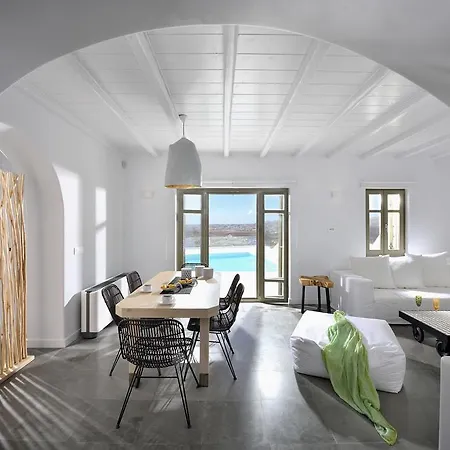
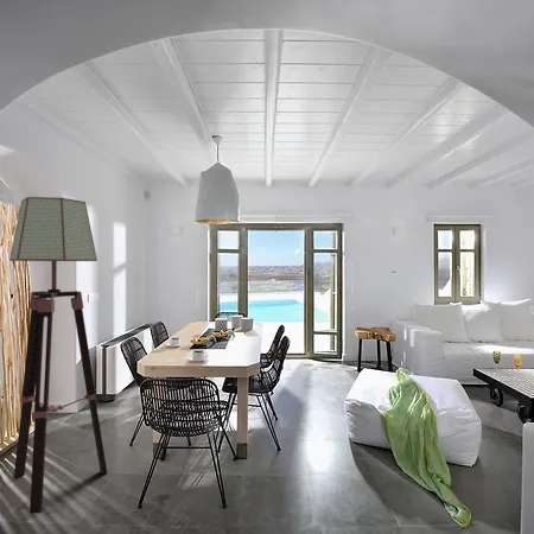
+ floor lamp (50, 343)
